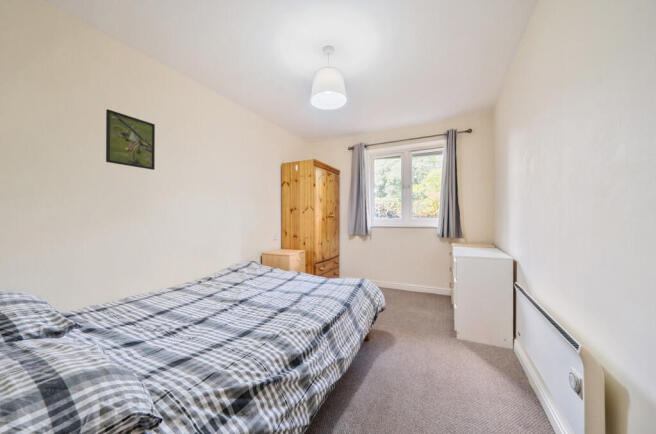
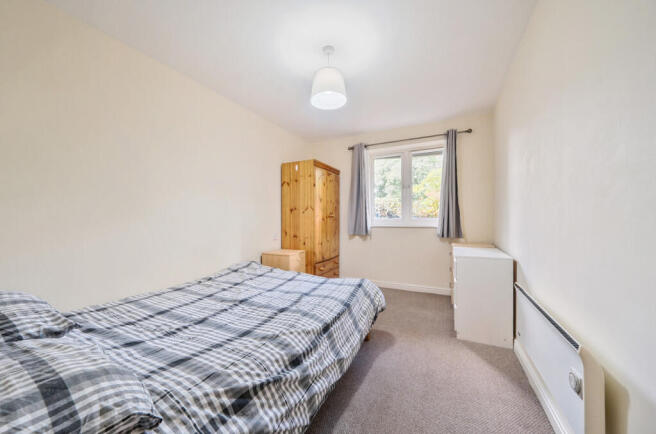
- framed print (132, 141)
